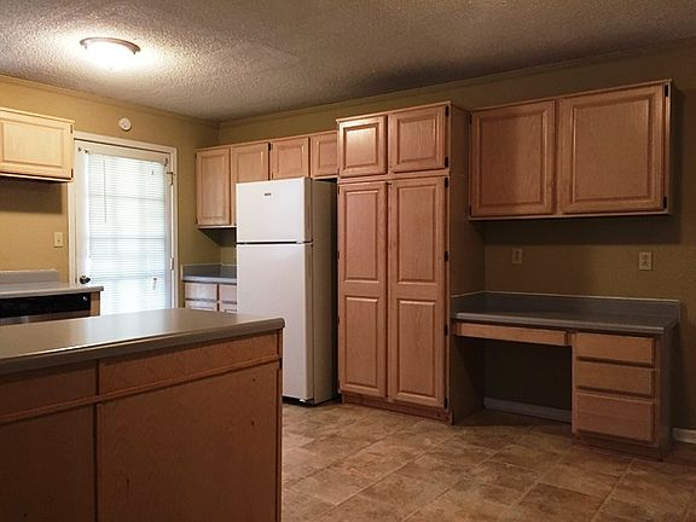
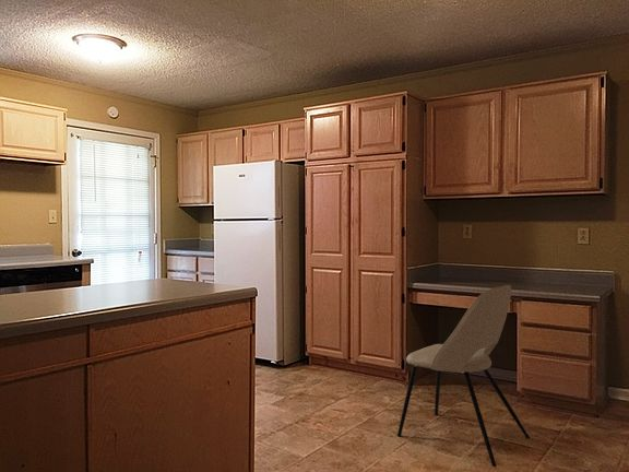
+ dining chair (462, 359)
